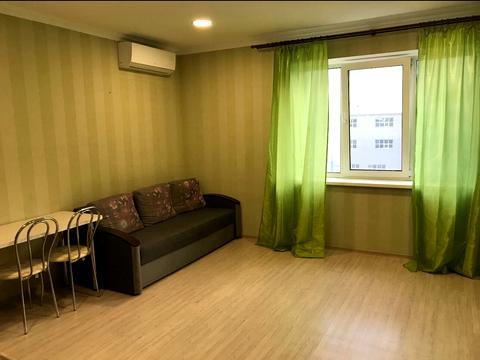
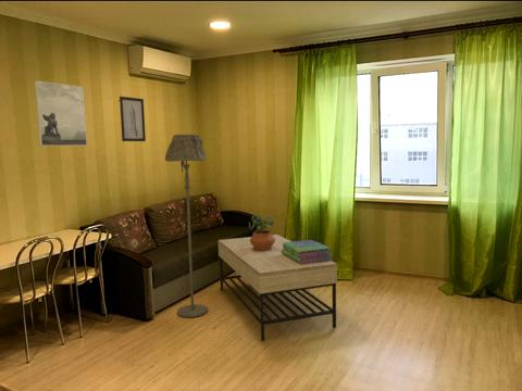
+ floor lamp (188, 225)
+ stack of books (306, 251)
+ wall art (133, 119)
+ potted plant (261, 230)
+ coffee table (270, 278)
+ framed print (62, 115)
